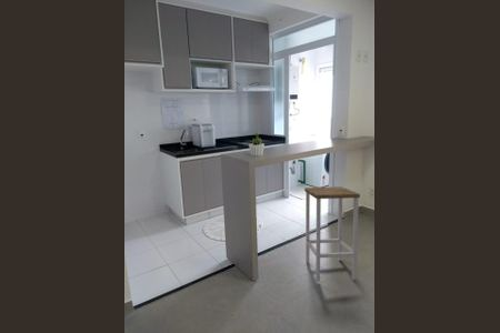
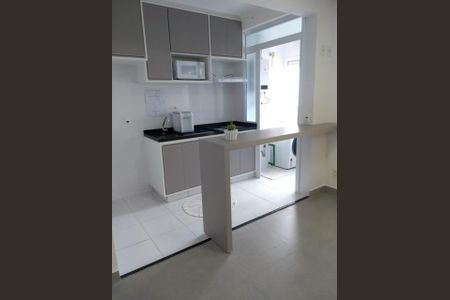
- bar stool (329, 239)
